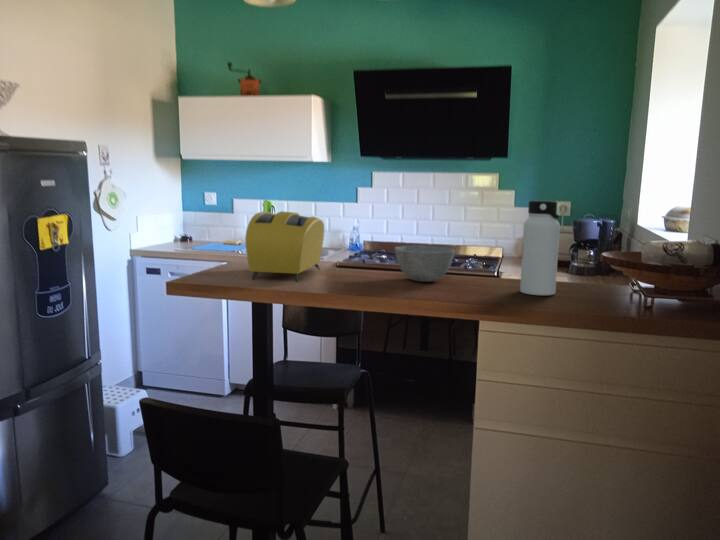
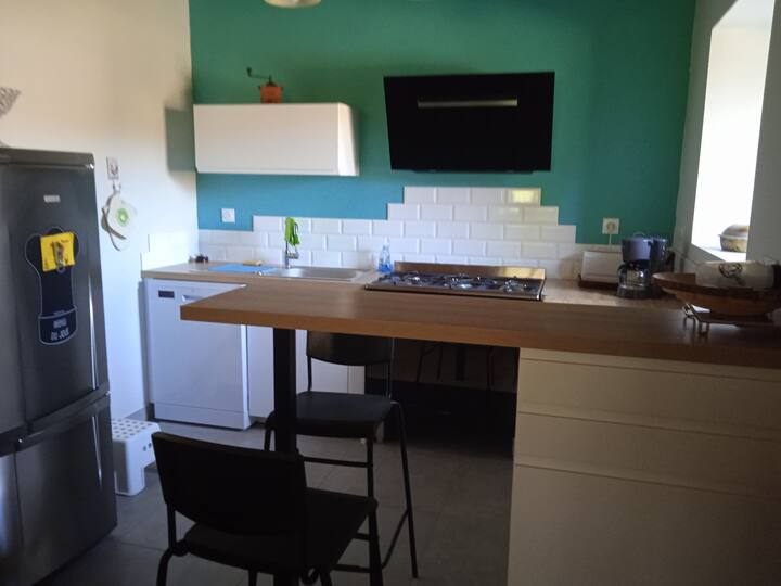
- water bottle (540, 247)
- bowl (424, 264)
- toaster (288, 243)
